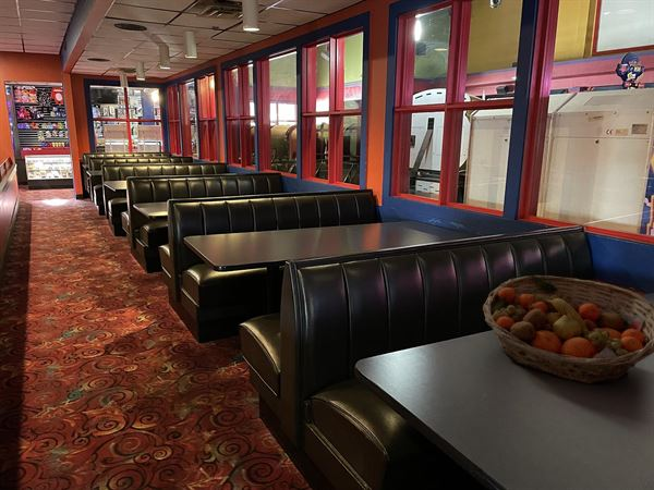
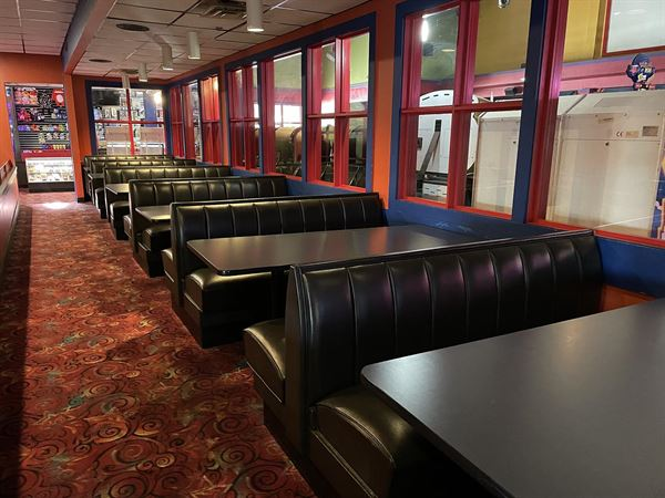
- fruit basket (565, 324)
